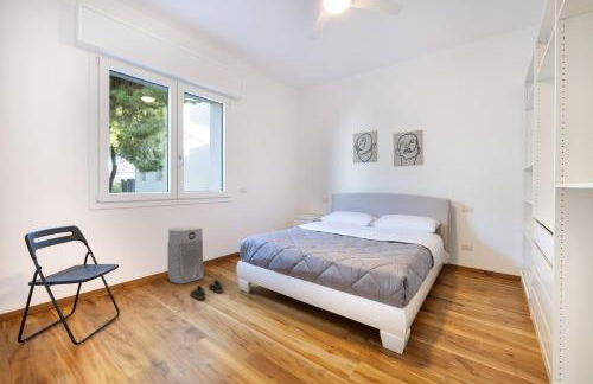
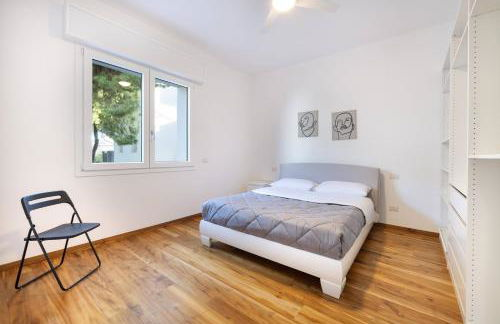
- air purifier (185, 252)
- shoe (209, 287)
